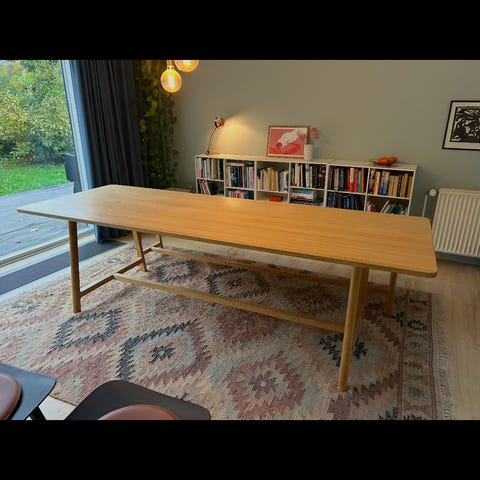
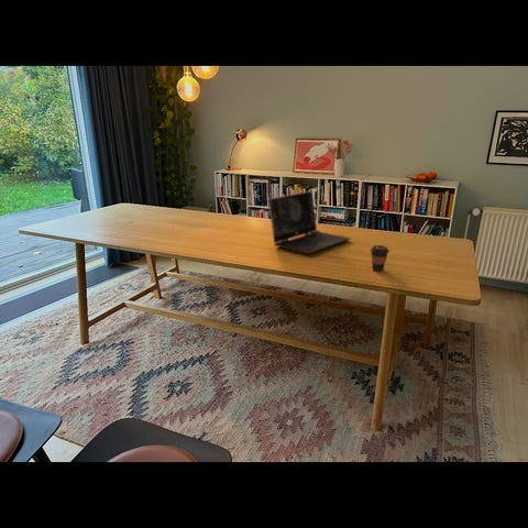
+ laptop (310, 220)
+ coffee cup (378, 258)
